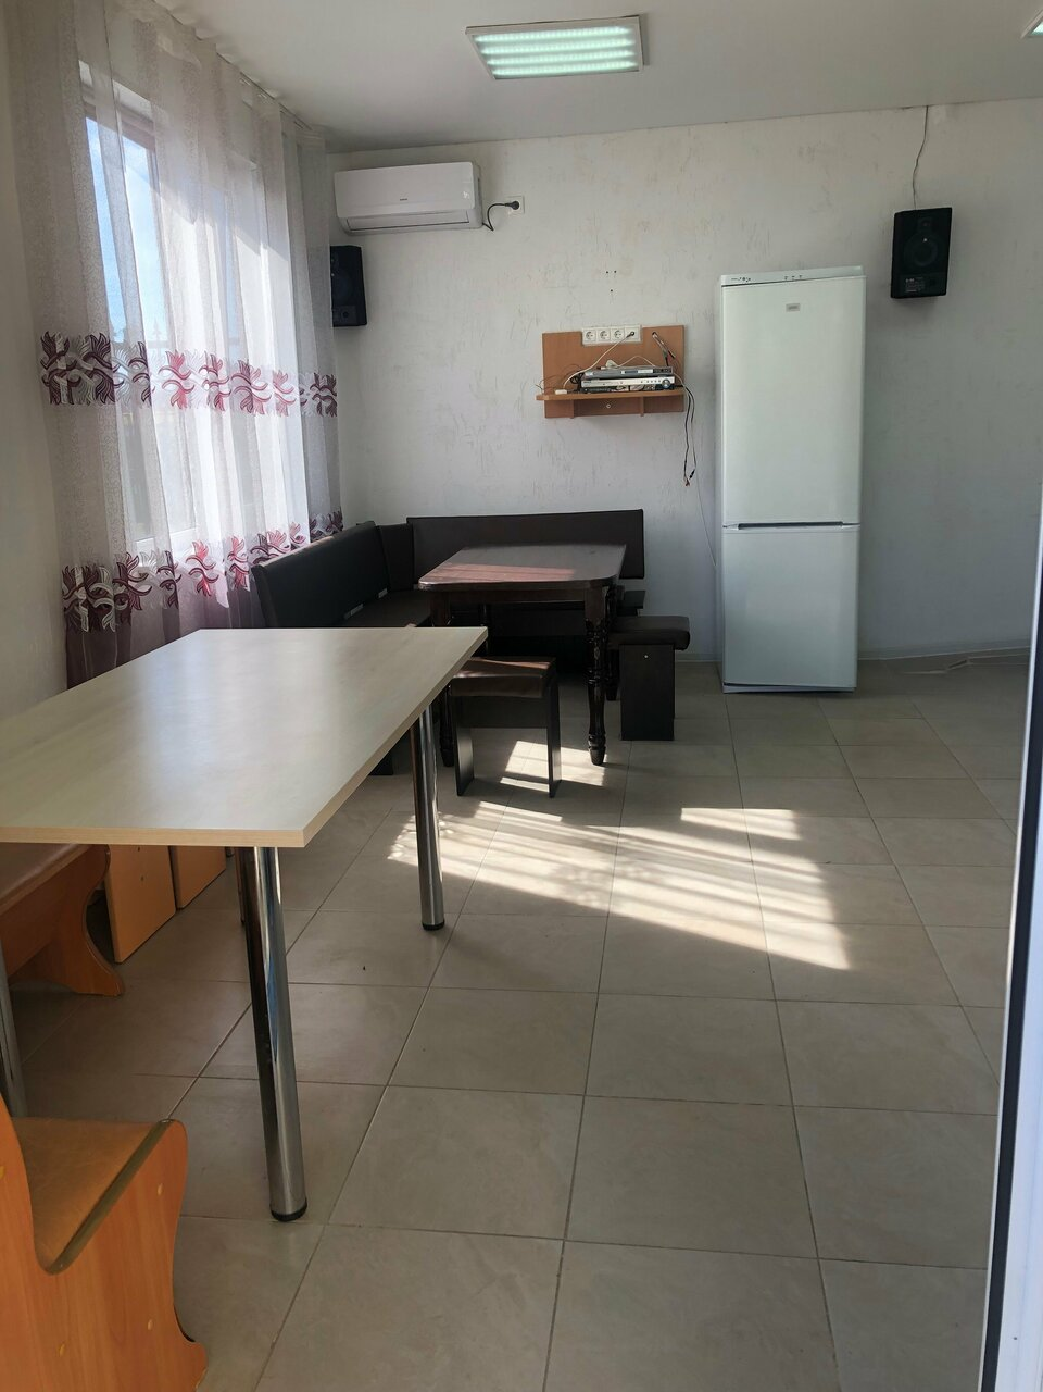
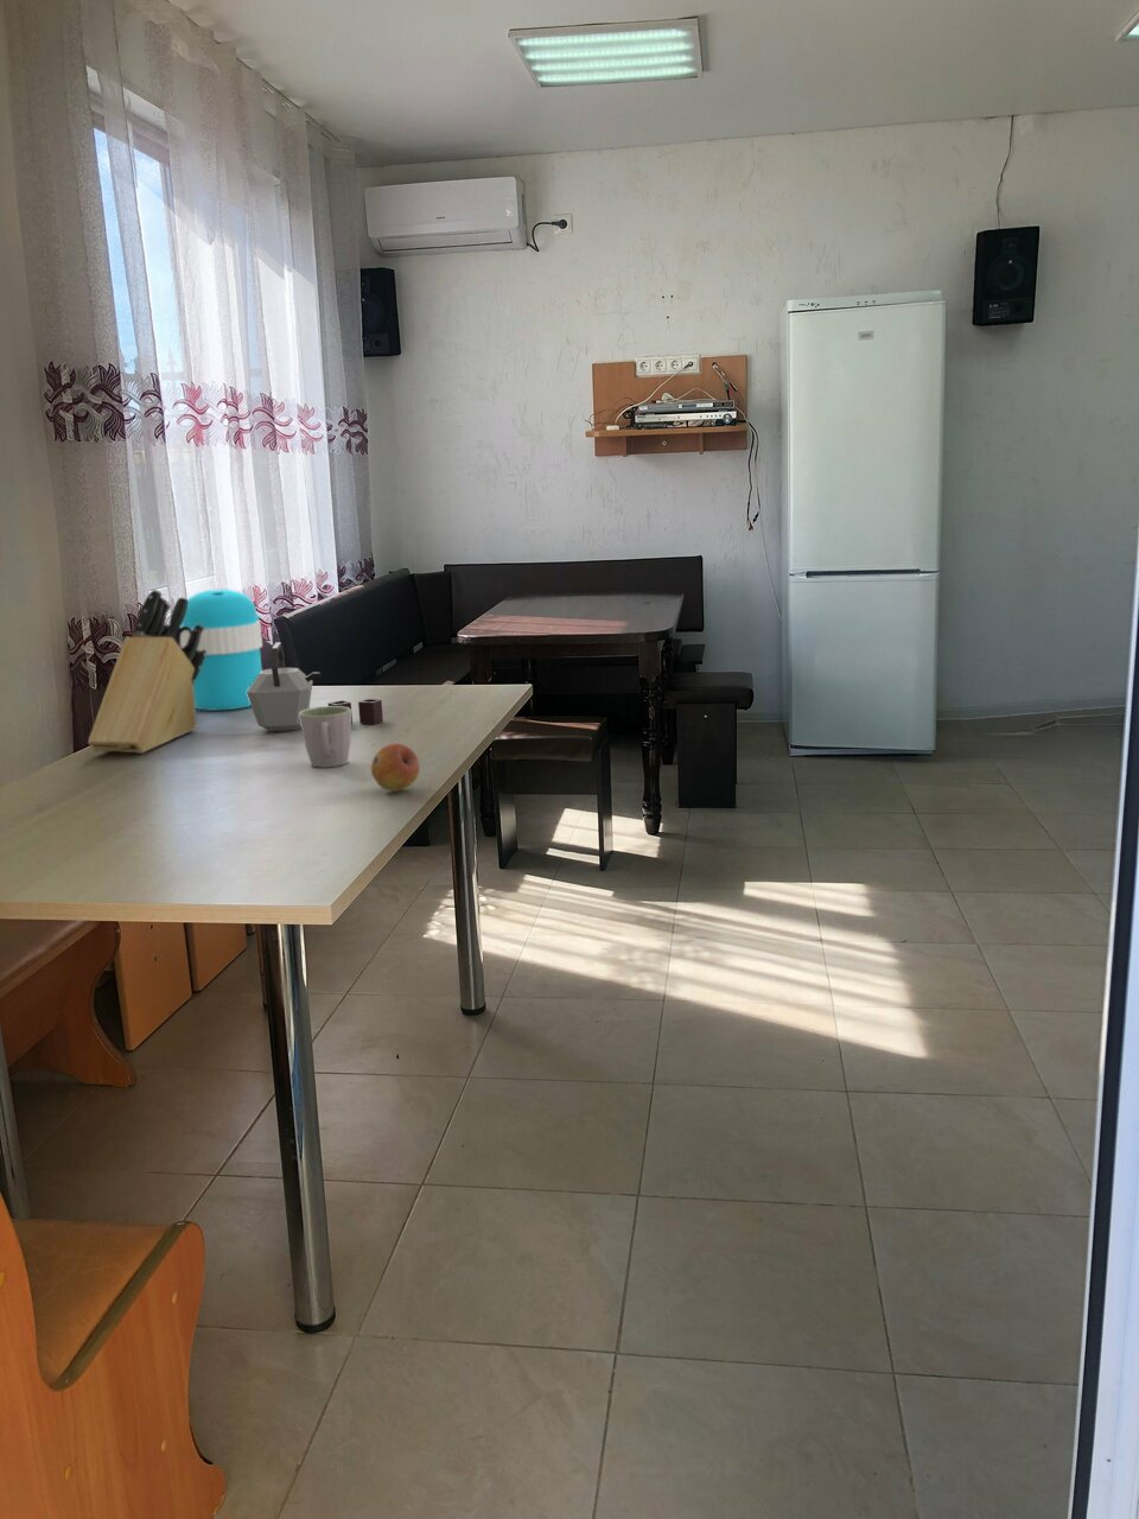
+ coffee maker (221, 648)
+ mug (327, 738)
+ kettle (311, 684)
+ knife block (148, 667)
+ fruit (395, 767)
